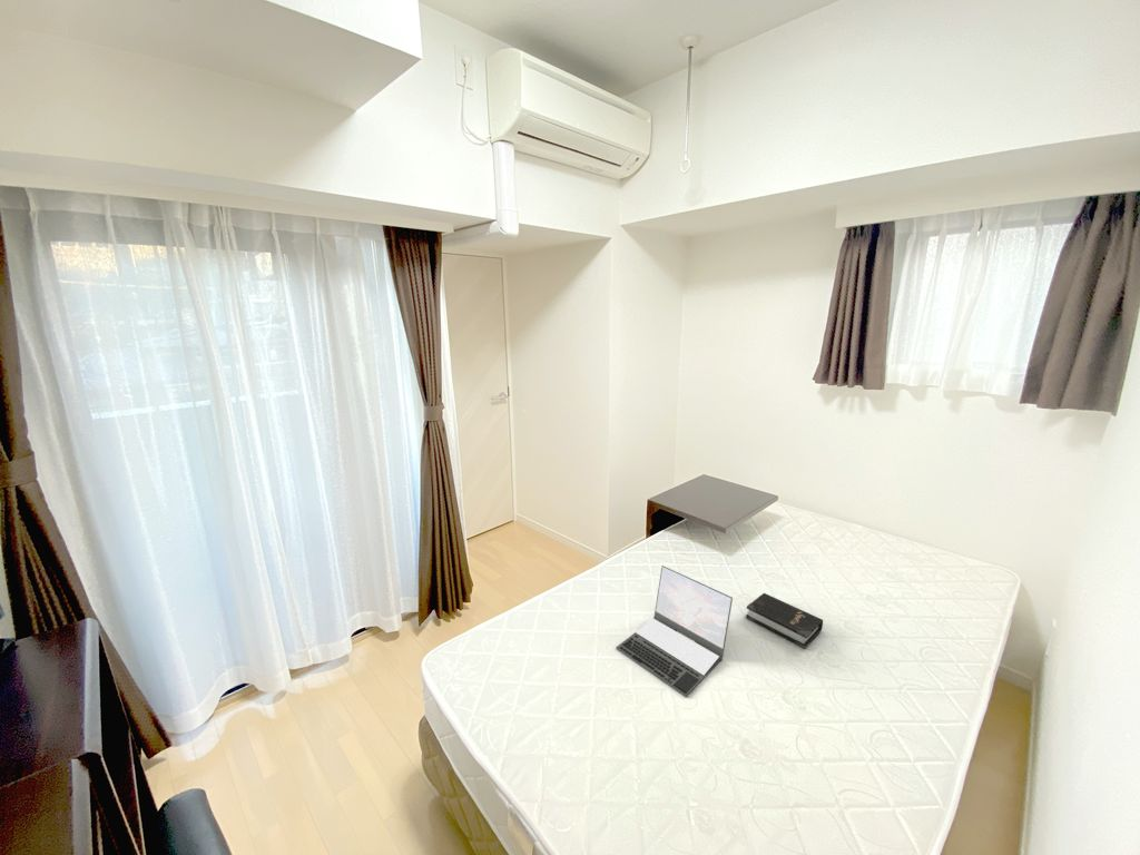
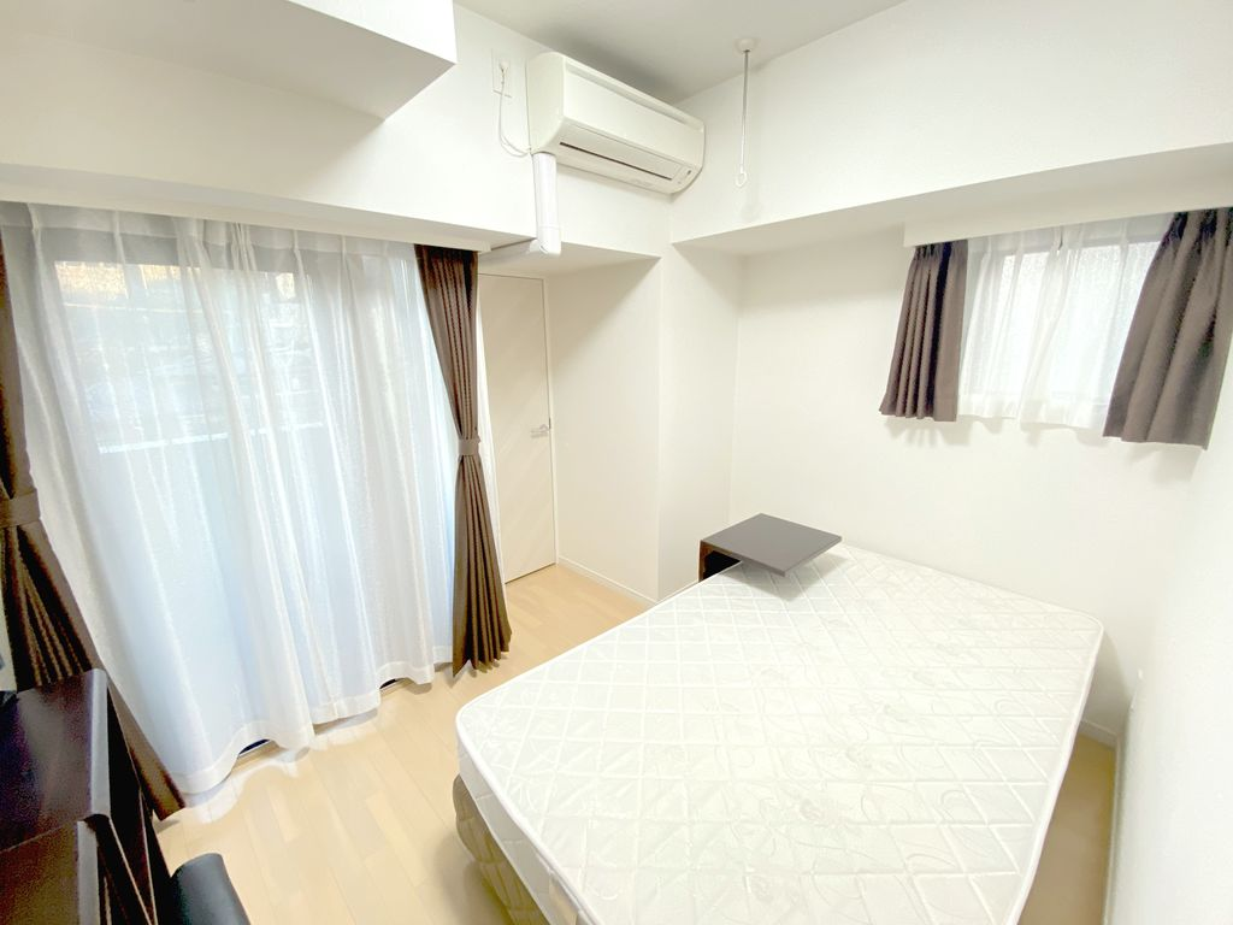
- hardback book (783, 618)
- laptop (672, 623)
